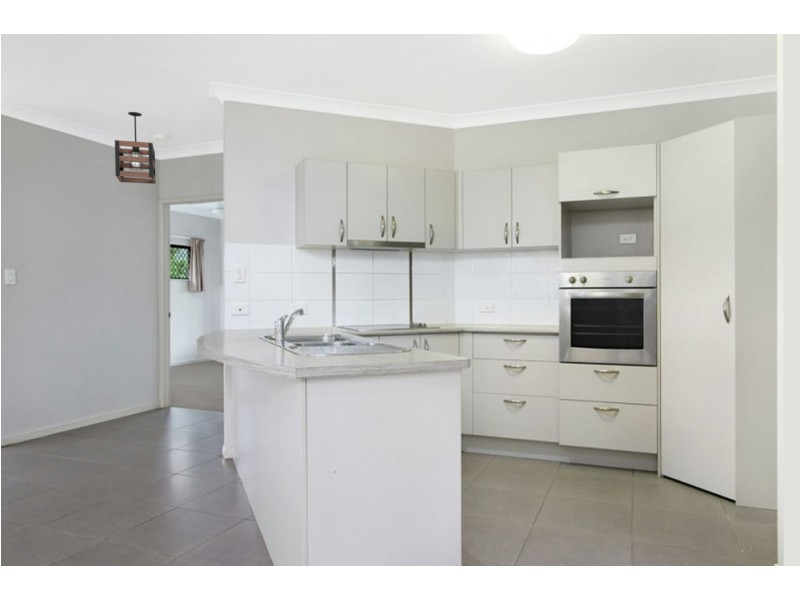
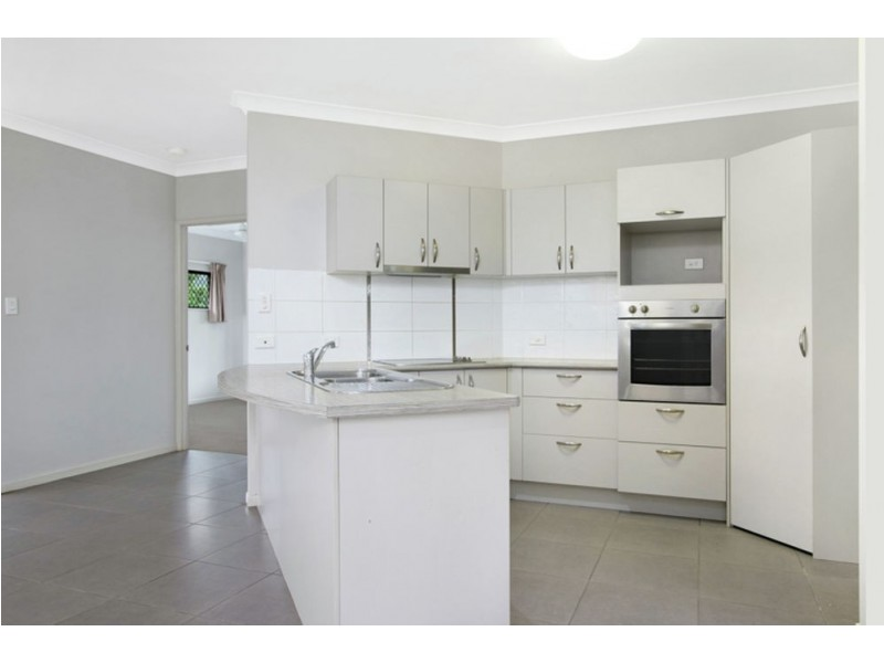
- pendant light (135, 146)
